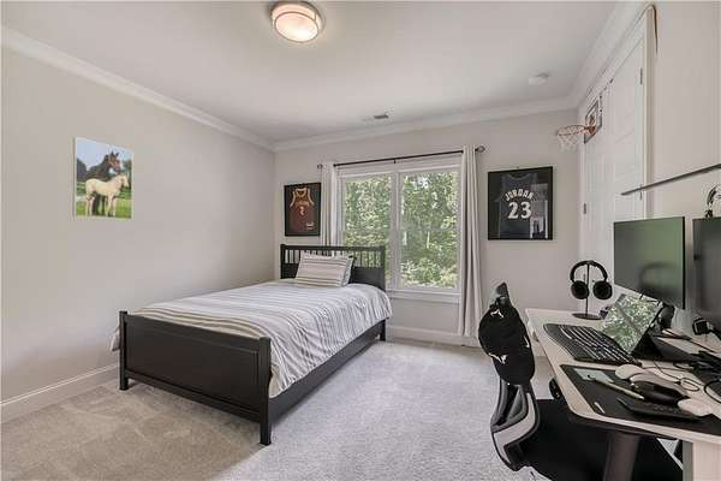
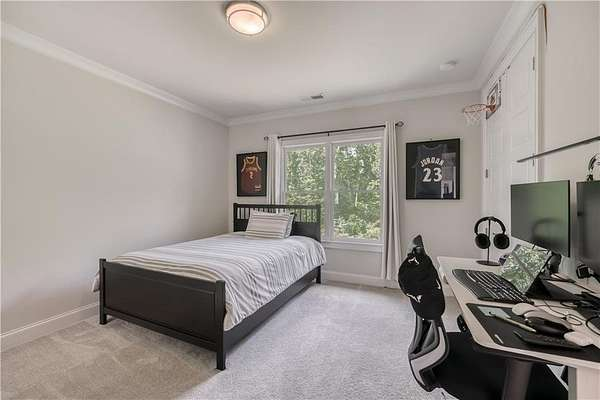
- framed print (105, 180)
